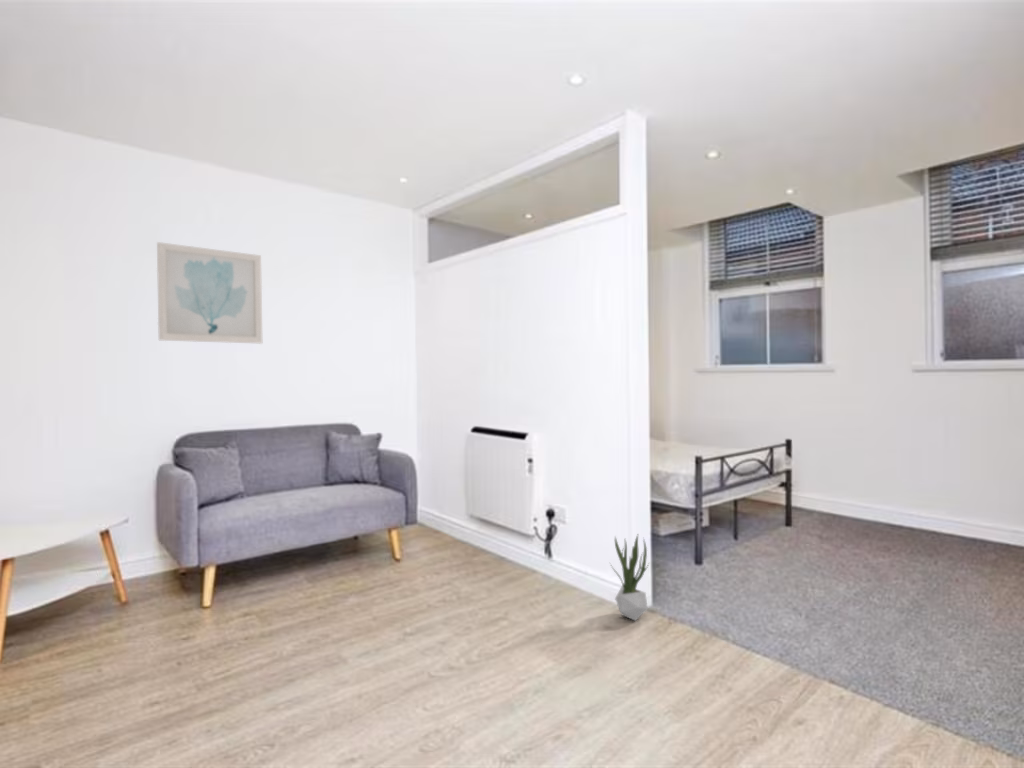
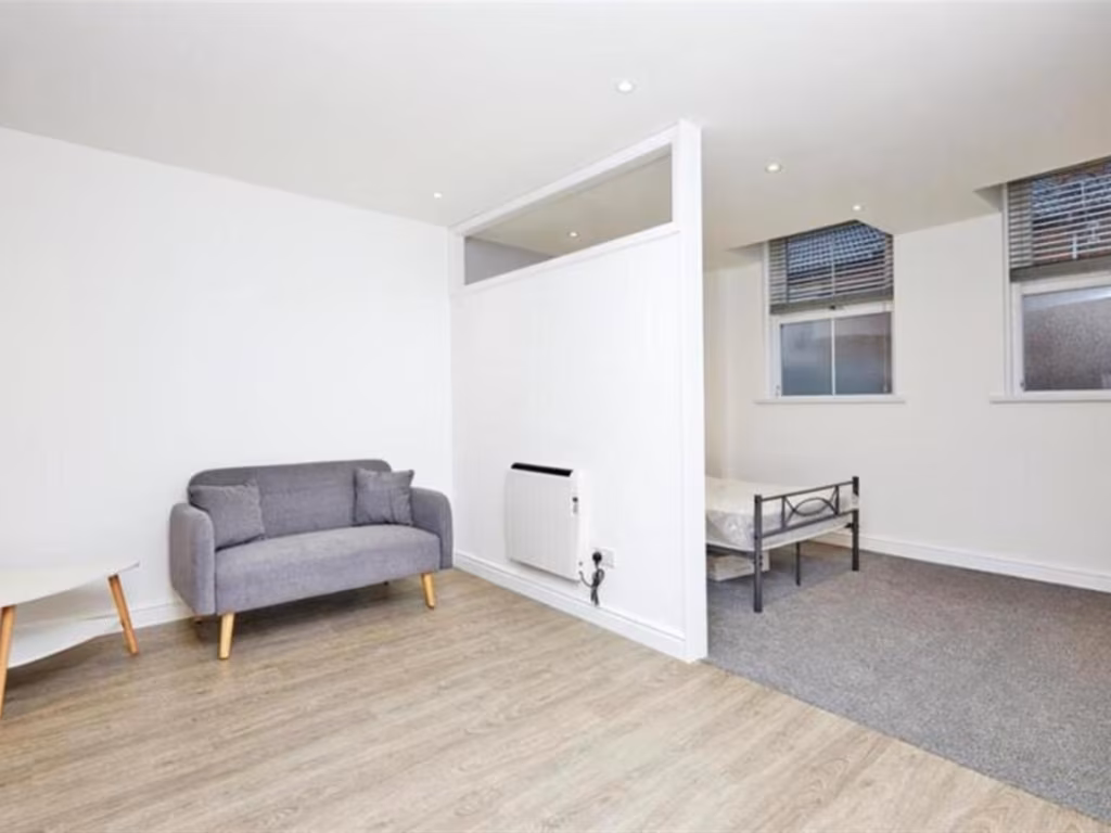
- potted plant (632, 576)
- wall art (212, 295)
